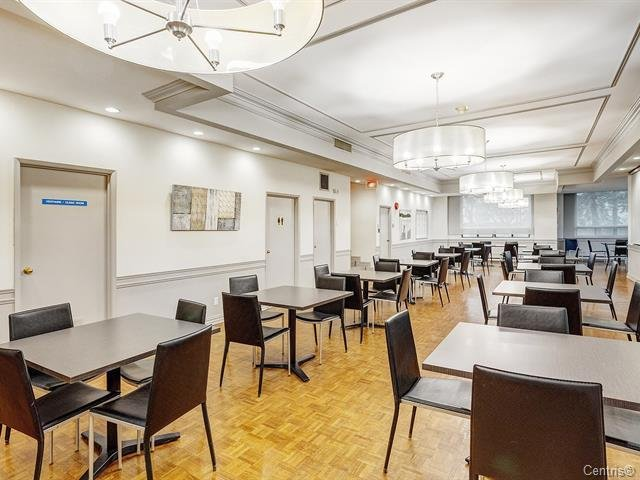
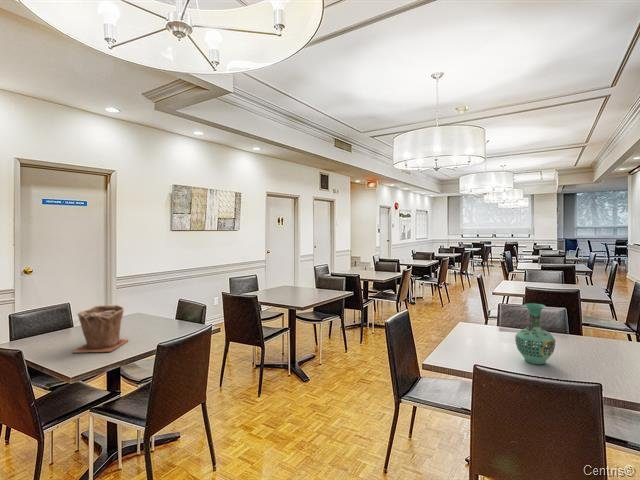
+ vase (534, 333)
+ plant pot (101, 327)
